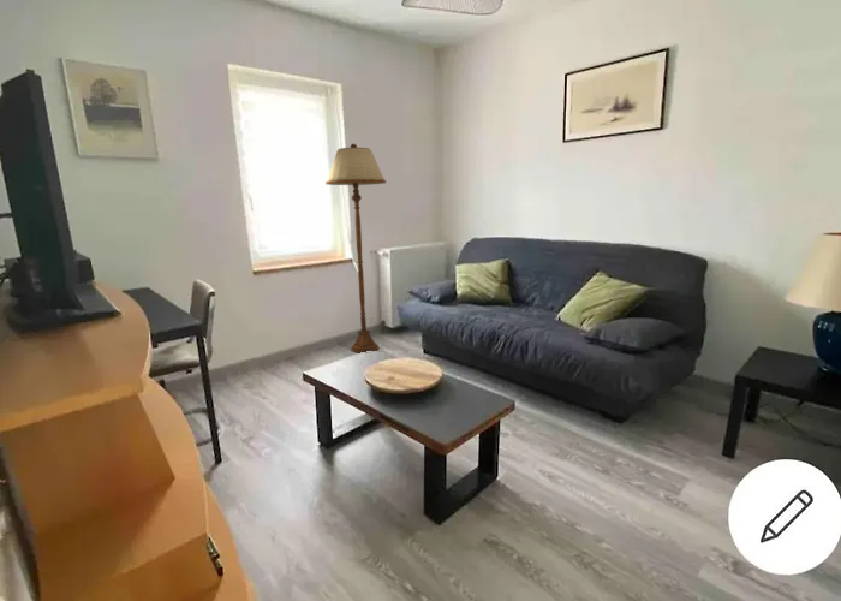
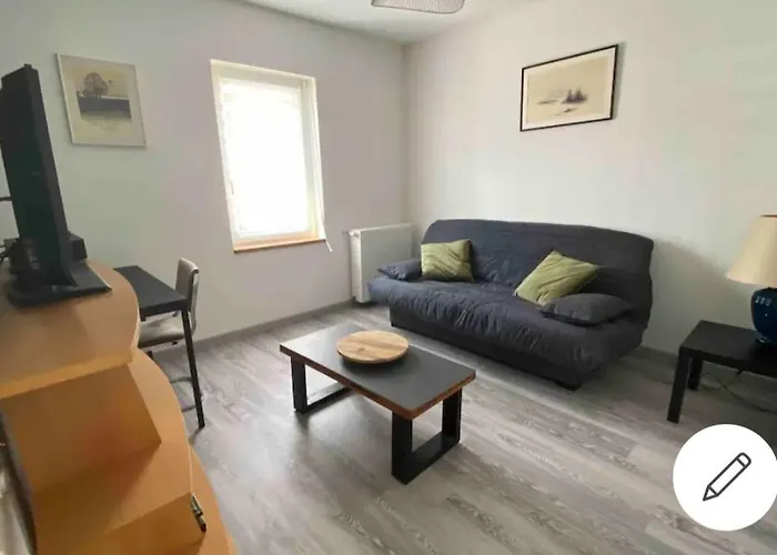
- floor lamp (359, 251)
